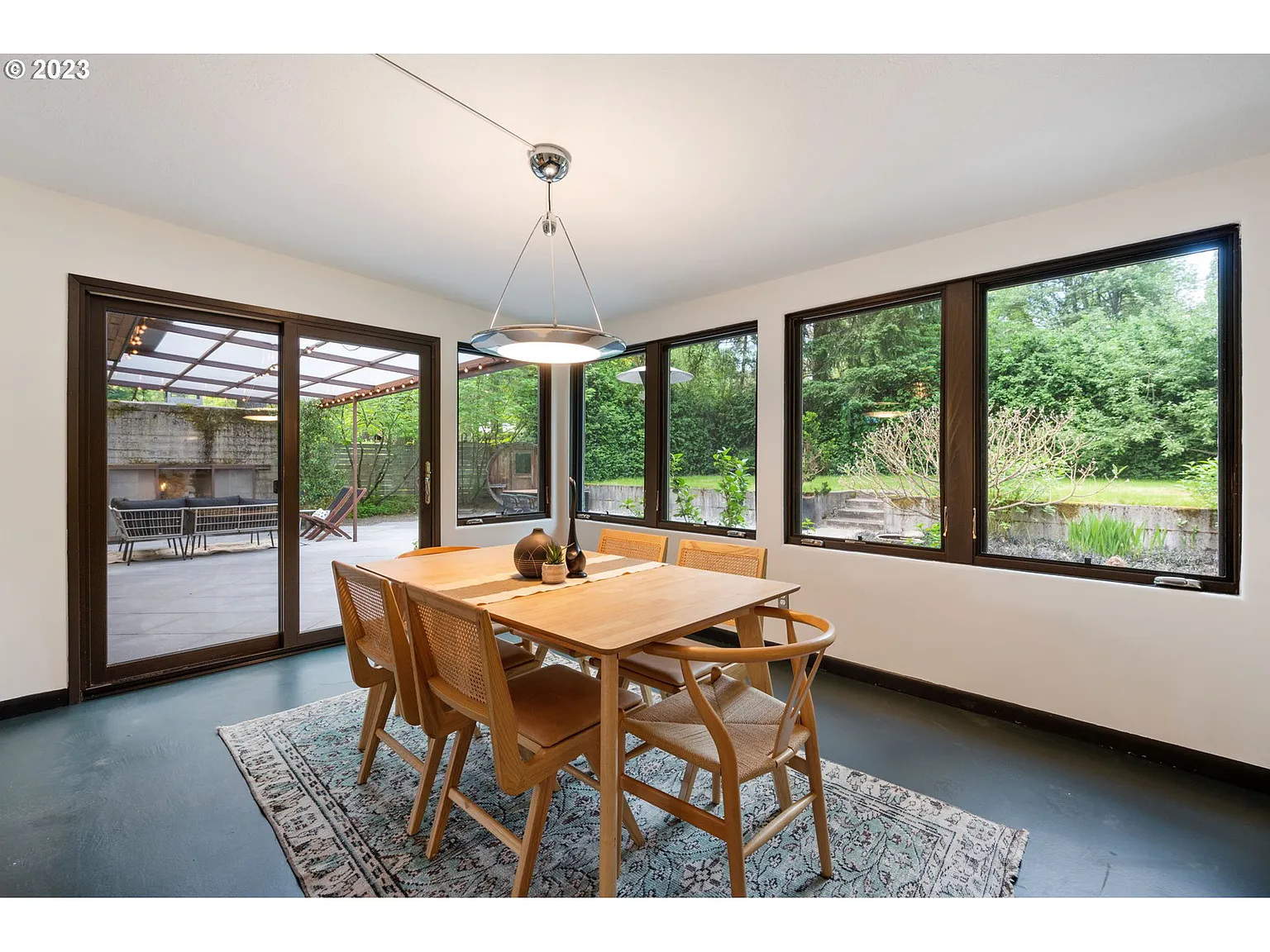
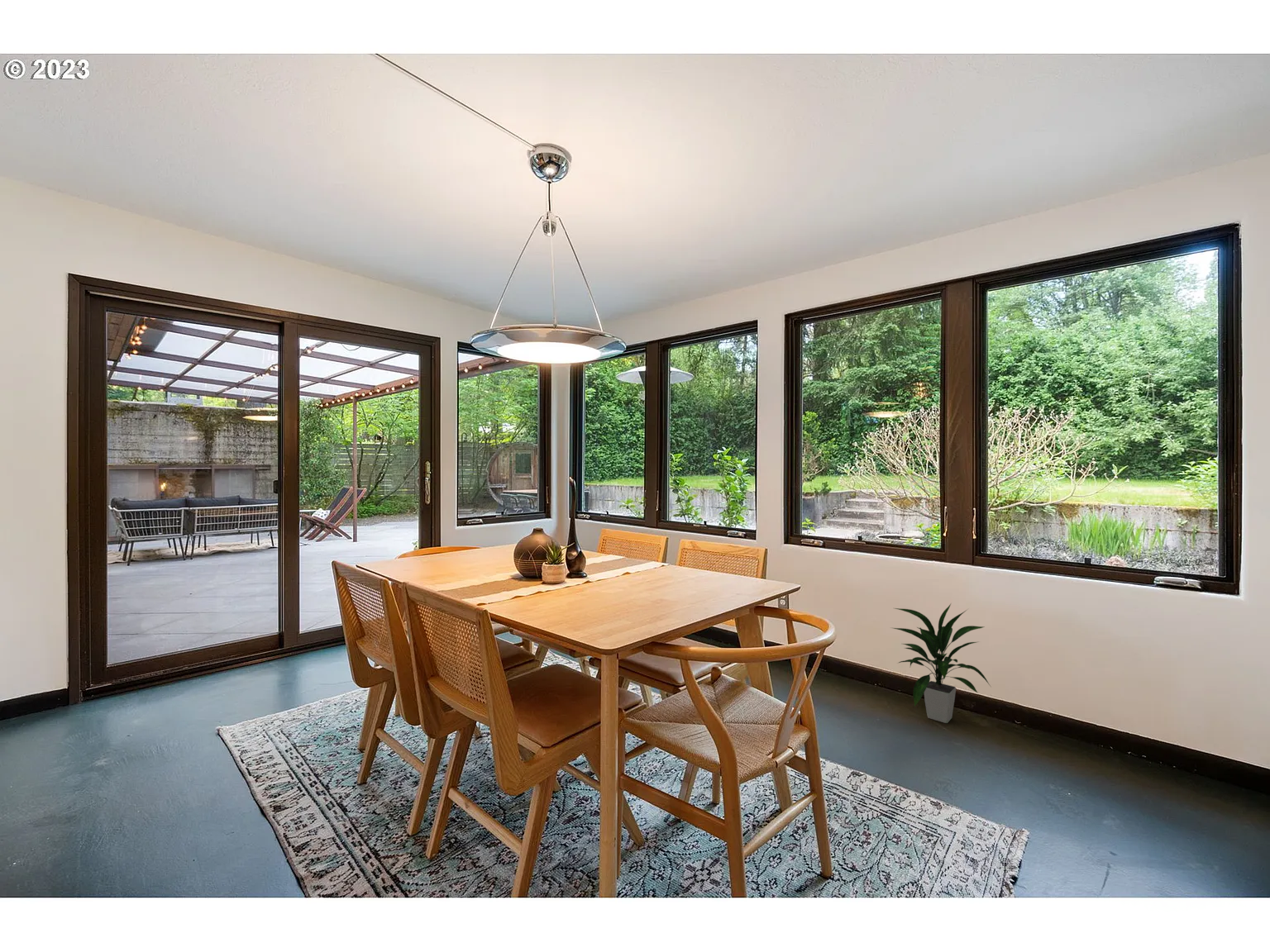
+ indoor plant (935, 659)
